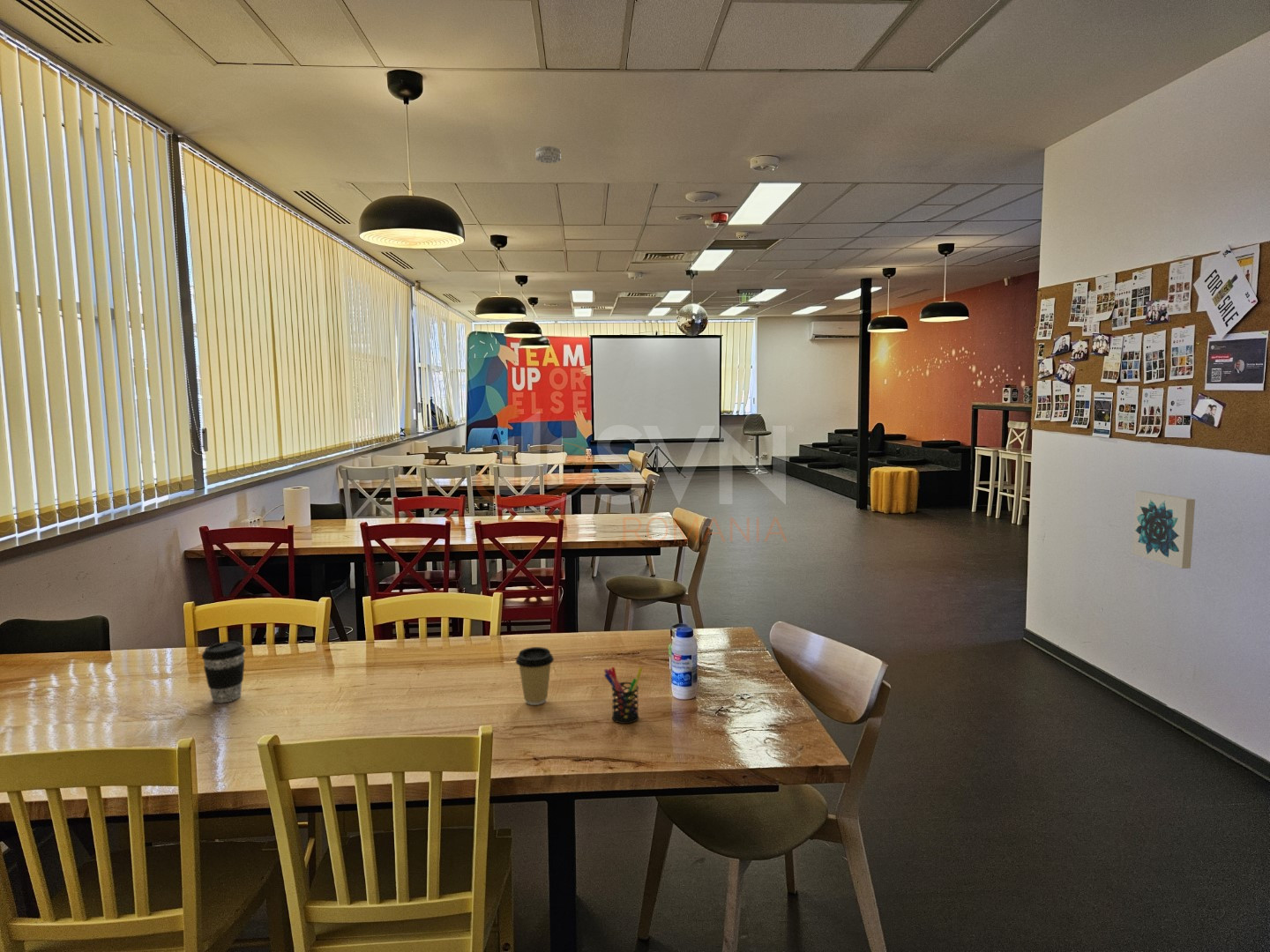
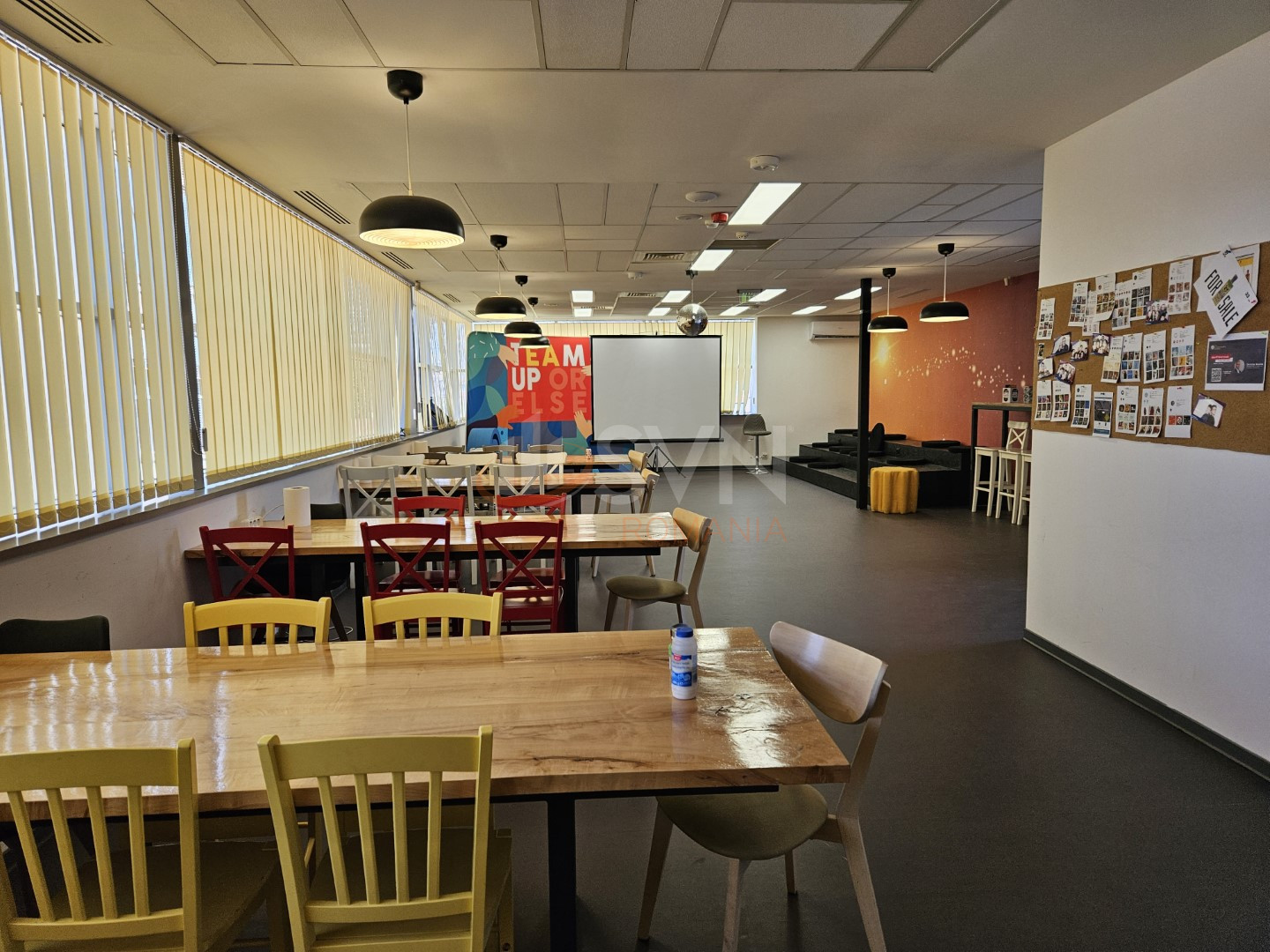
- coffee cup (534, 676)
- wall art (1162, 528)
- pen holder (625, 692)
- smoke detector (548, 153)
- coffee cup (225, 672)
